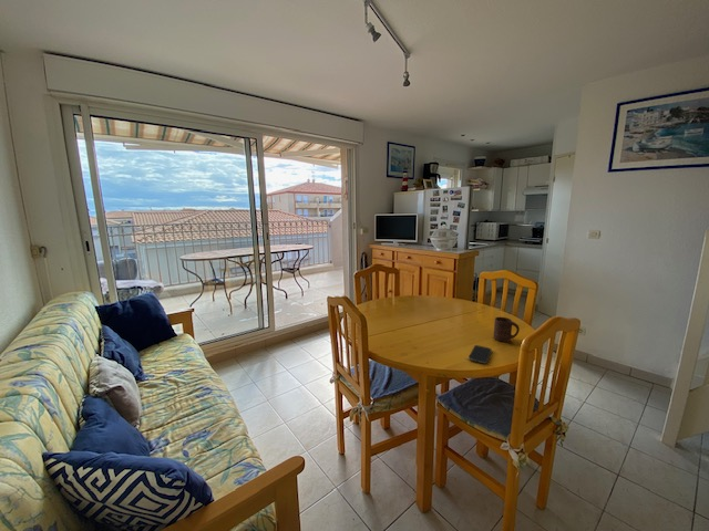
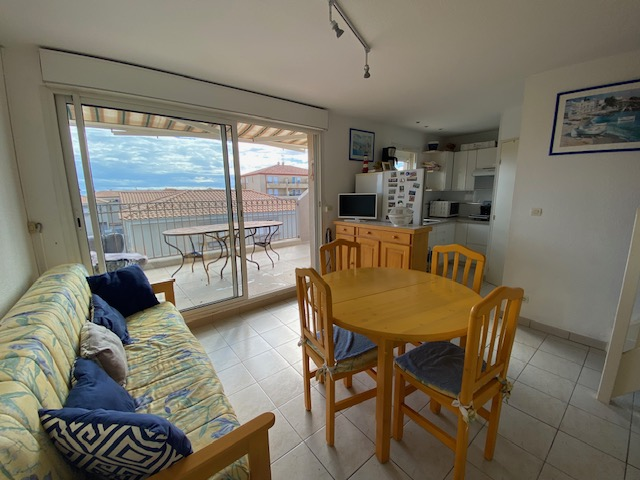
- cup (505, 329)
- smartphone (480, 353)
